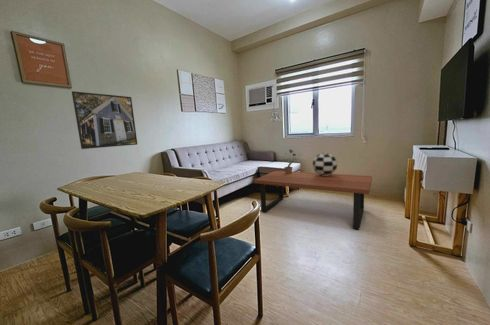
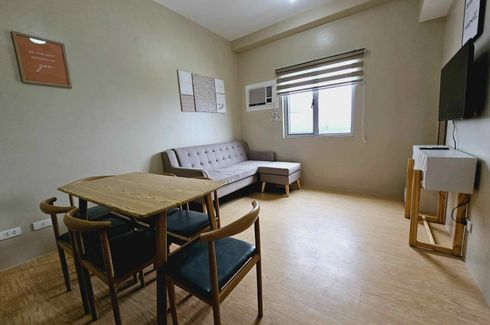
- coffee table (311, 188)
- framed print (108, 121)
- decorative sphere (324, 164)
- potted plant (289, 162)
